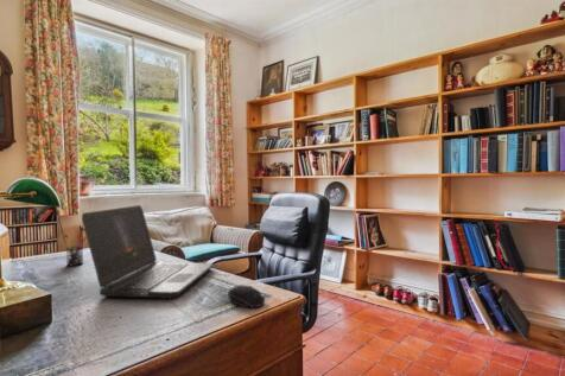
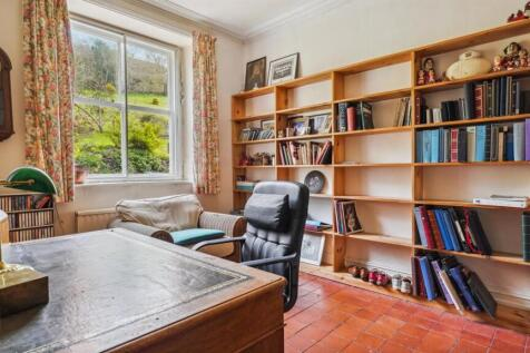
- laptop computer (152, 246)
- pen holder (74, 249)
- computer mouse (246, 294)
